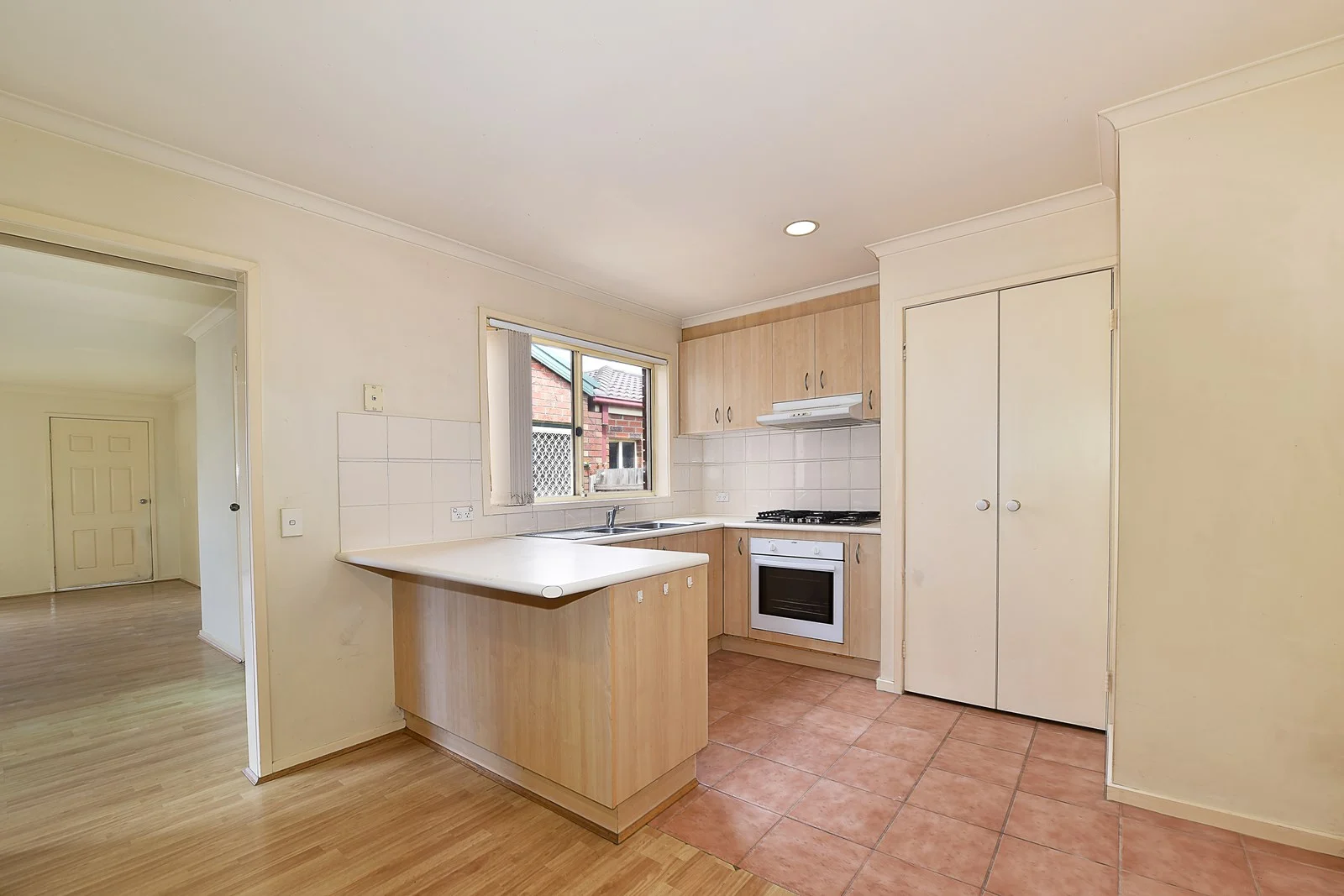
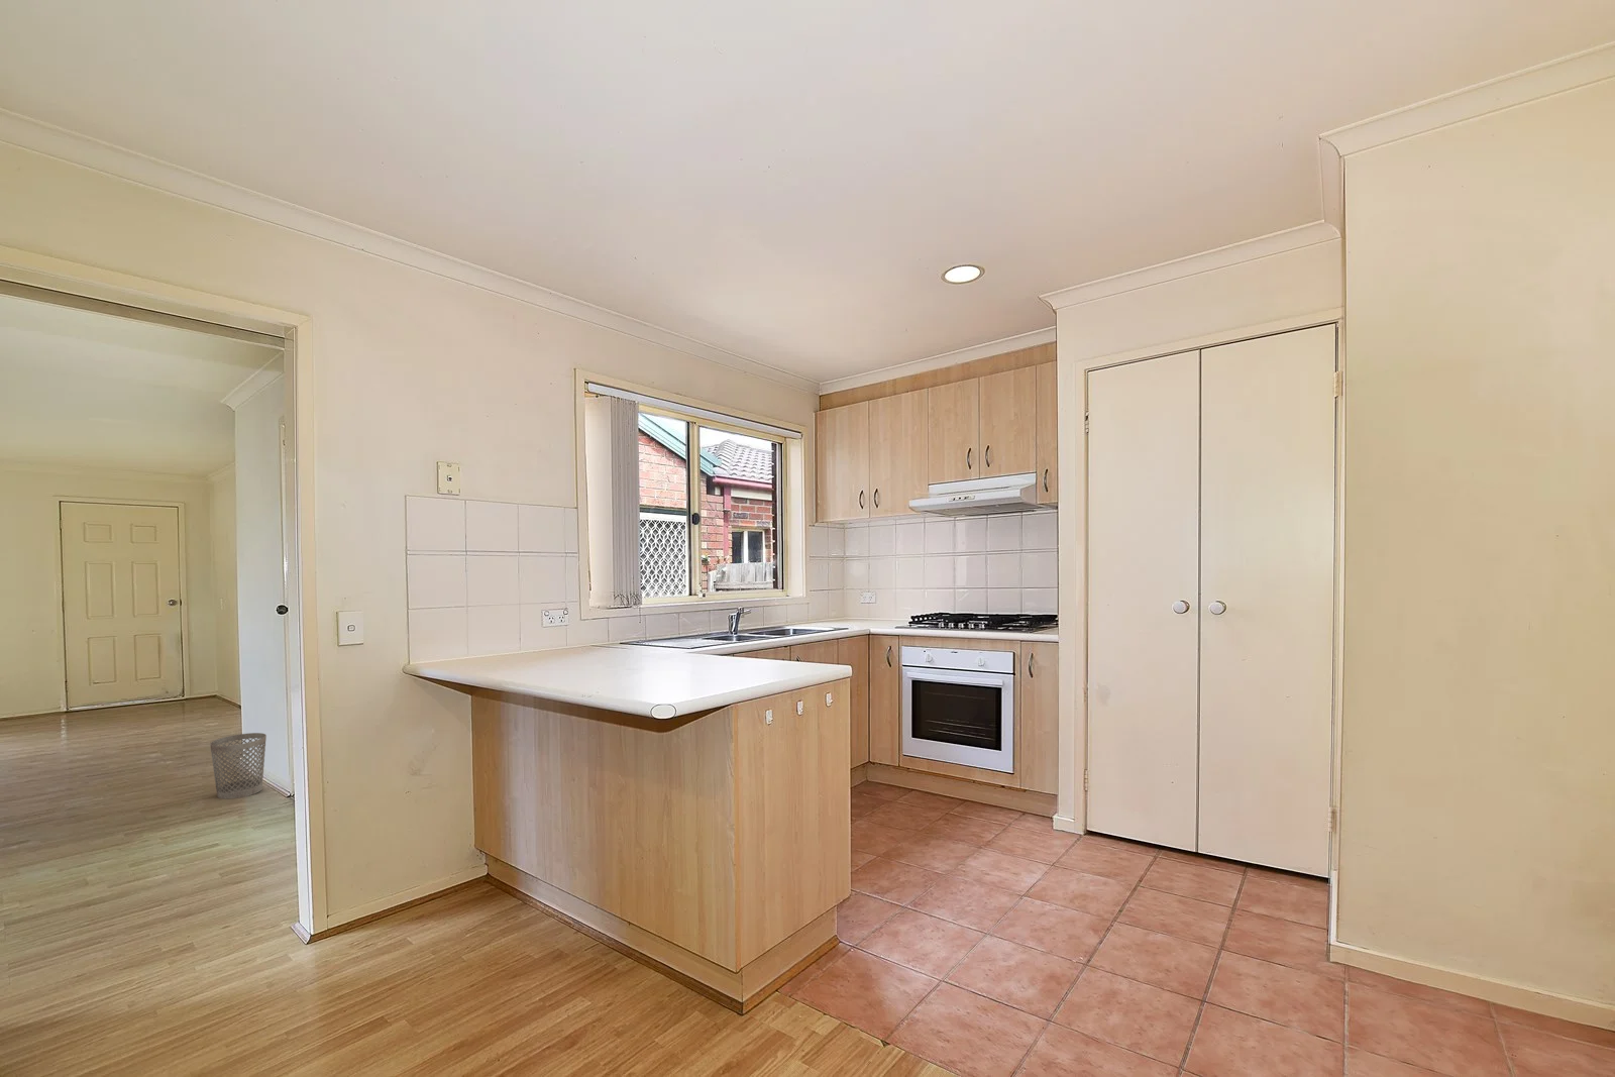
+ wastebasket (239, 766)
